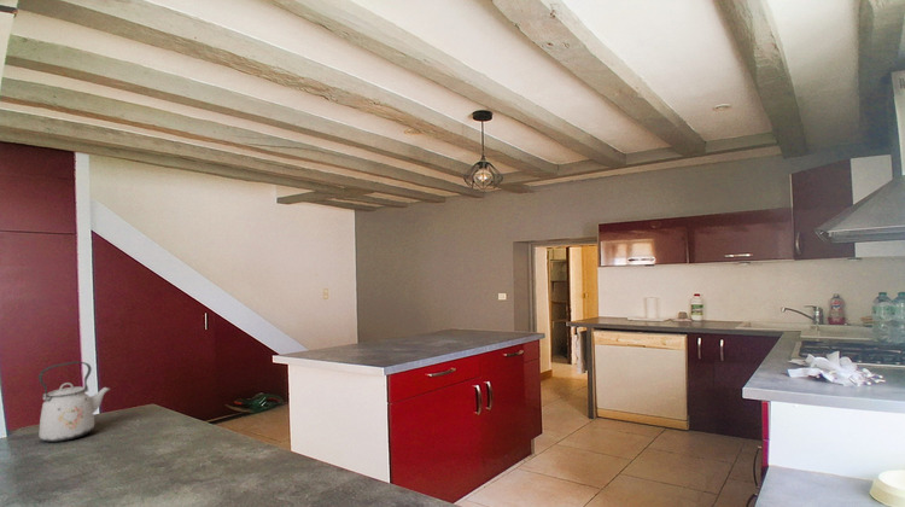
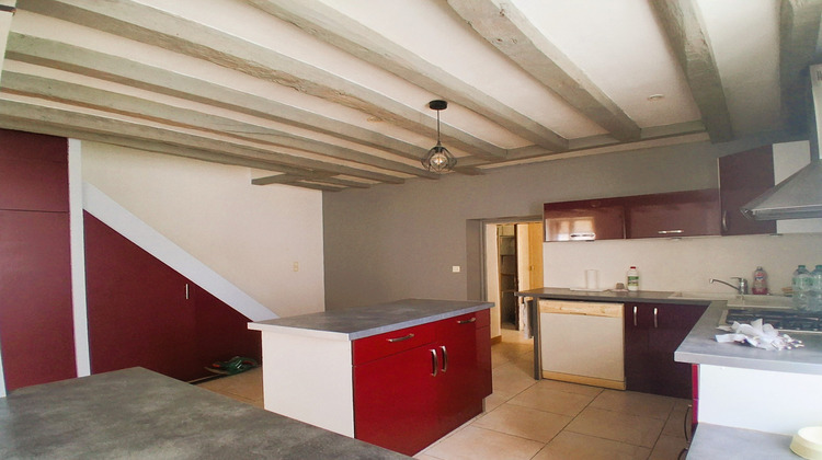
- kettle (76, 397)
